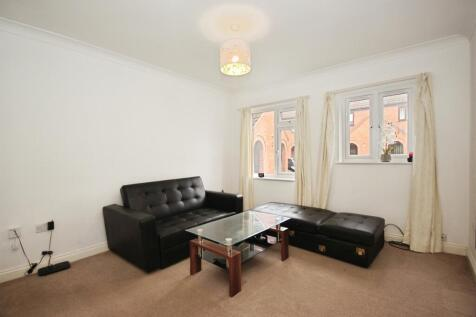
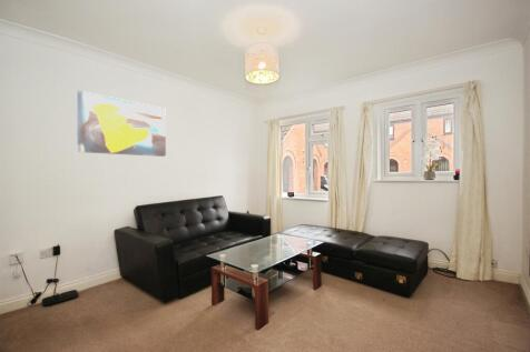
+ wall art (126, 127)
